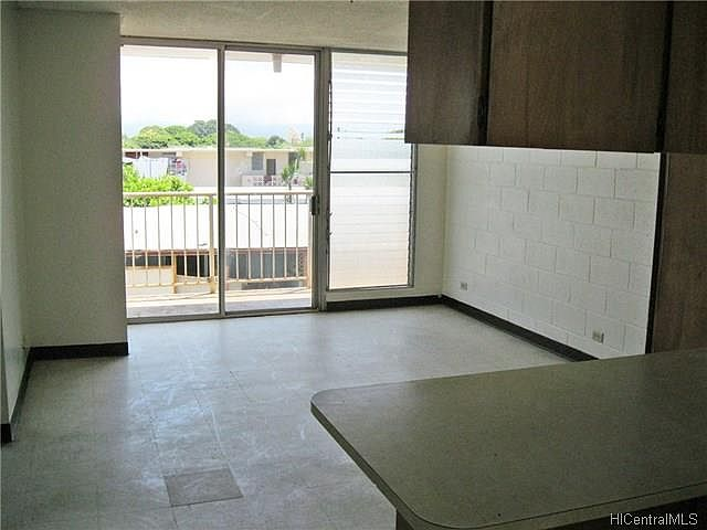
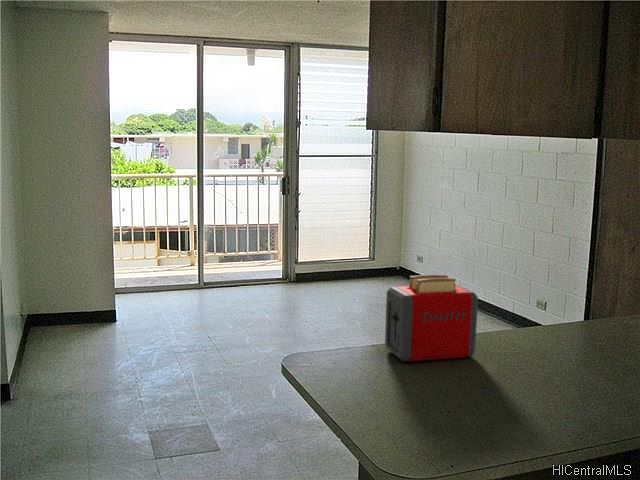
+ toaster (430, 315)
